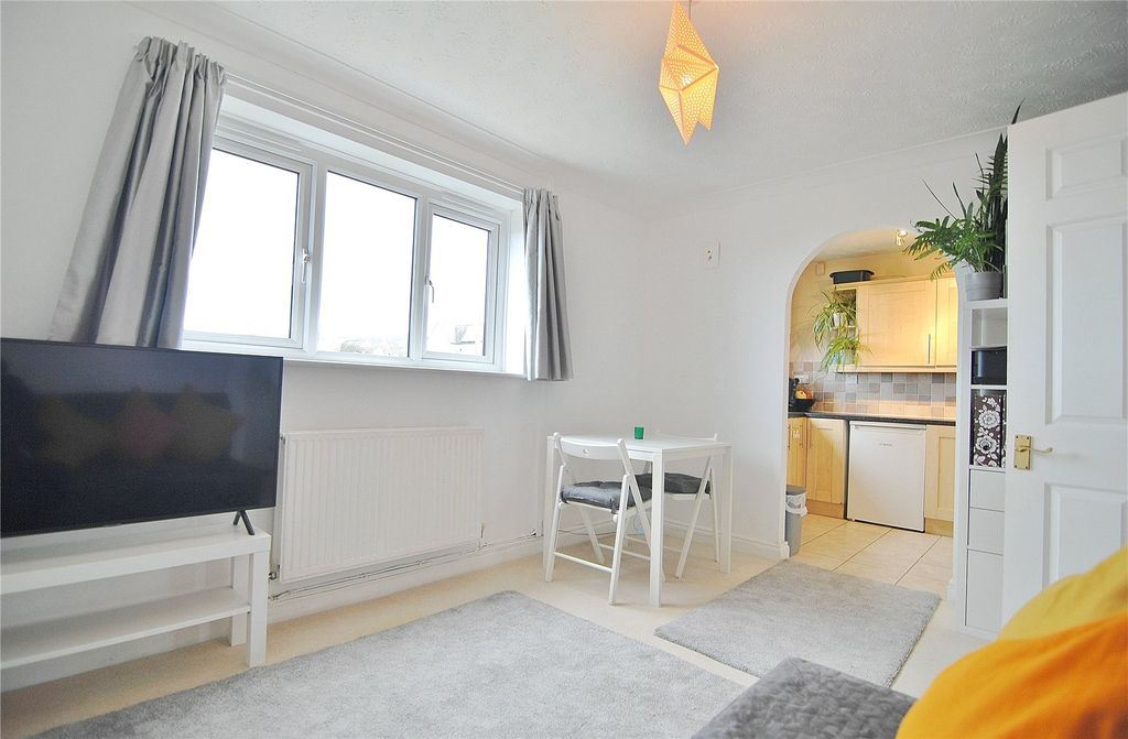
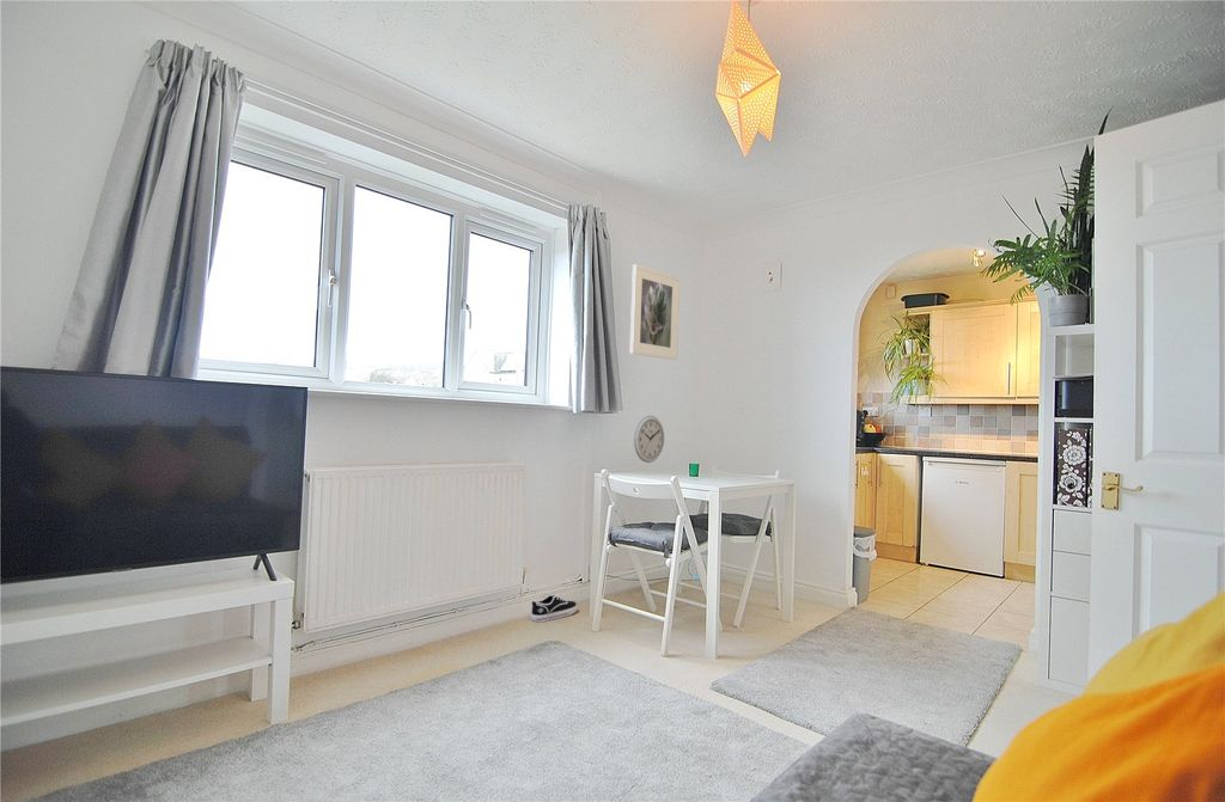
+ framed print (656, 313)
+ shoe (555, 605)
+ wall clock (650, 439)
